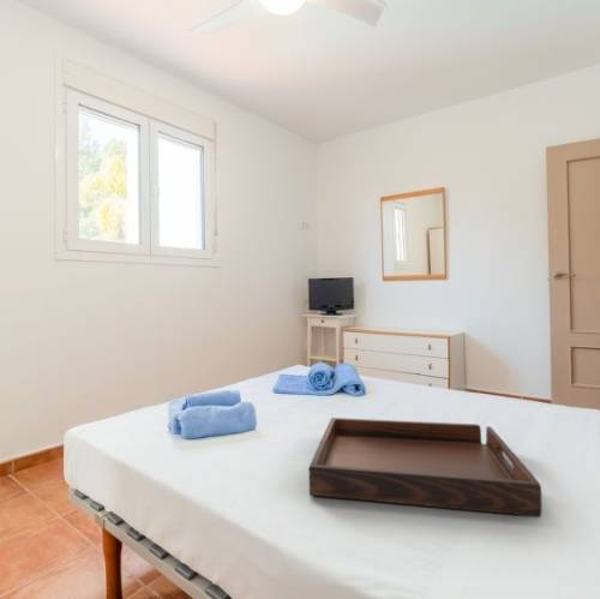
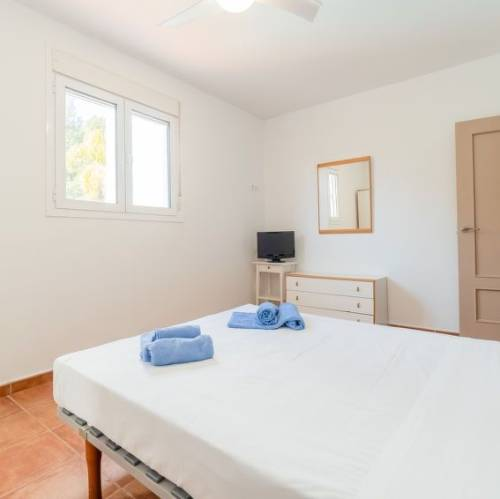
- serving tray (412, 455)
